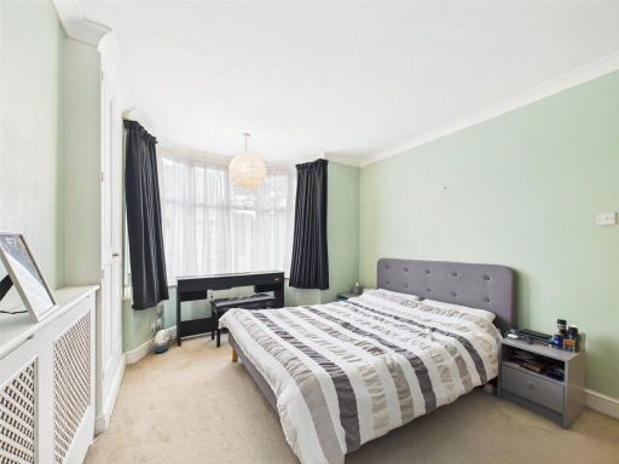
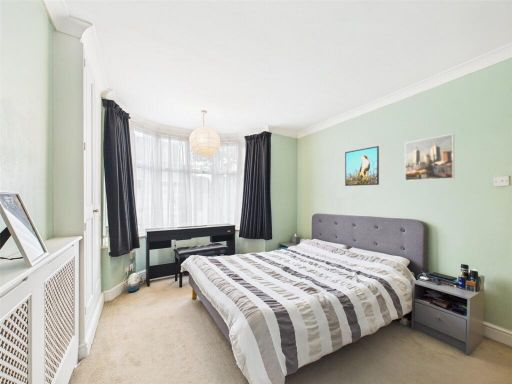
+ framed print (360, 167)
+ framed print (427, 159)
